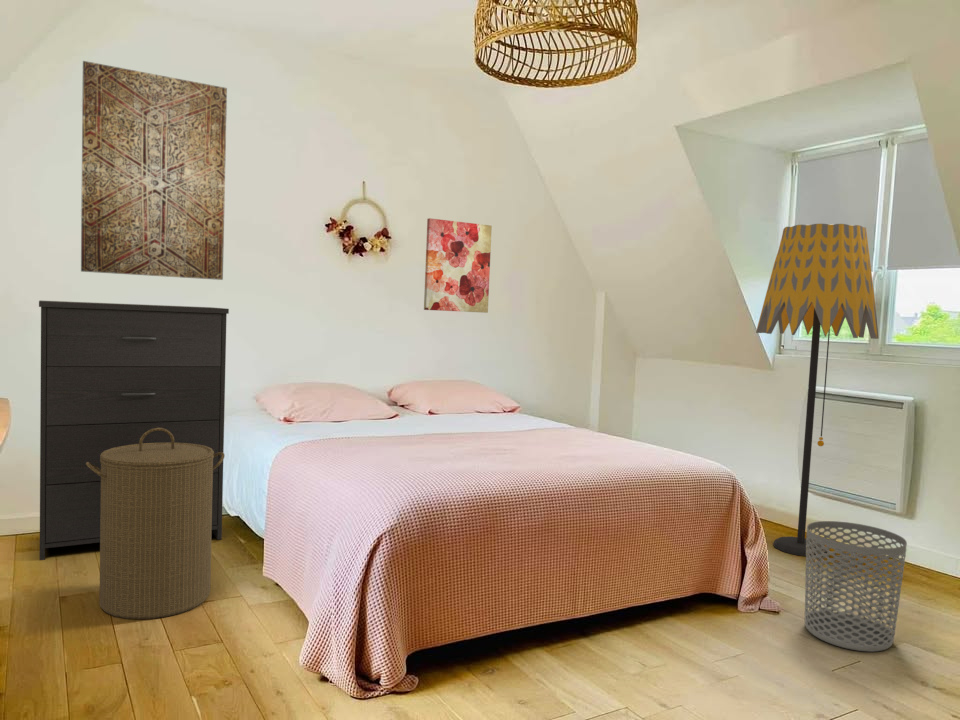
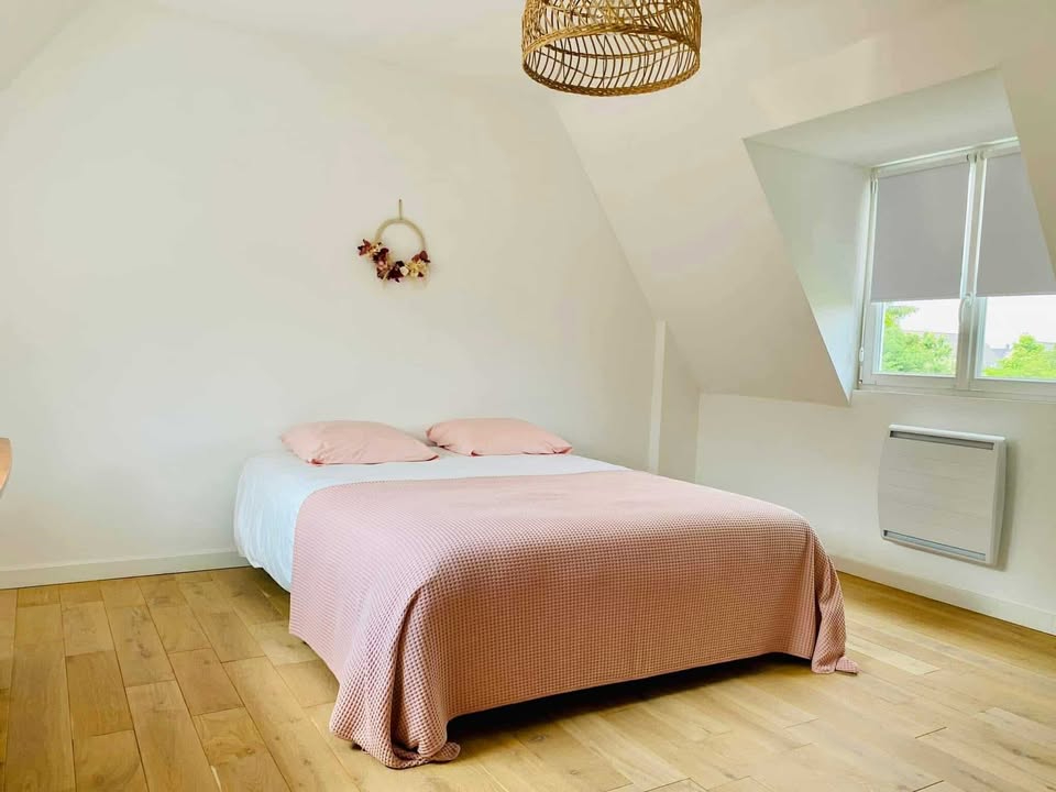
- wall art (458, 266)
- floor lamp (811, 390)
- laundry hamper (157, 513)
- wall art (156, 176)
- dresser (133, 422)
- waste bin (851, 584)
